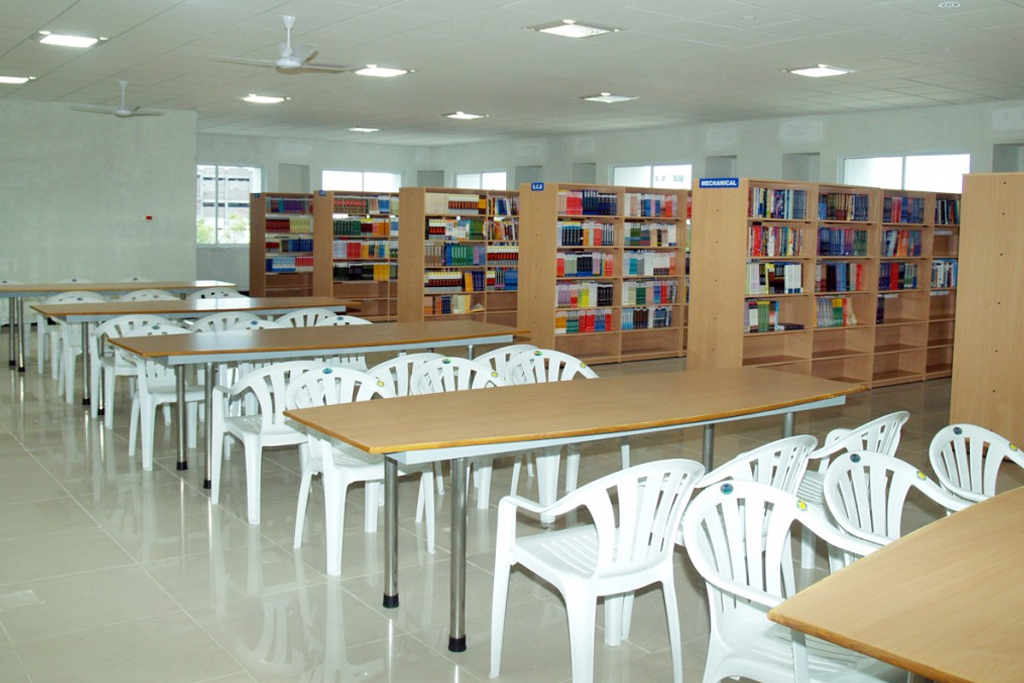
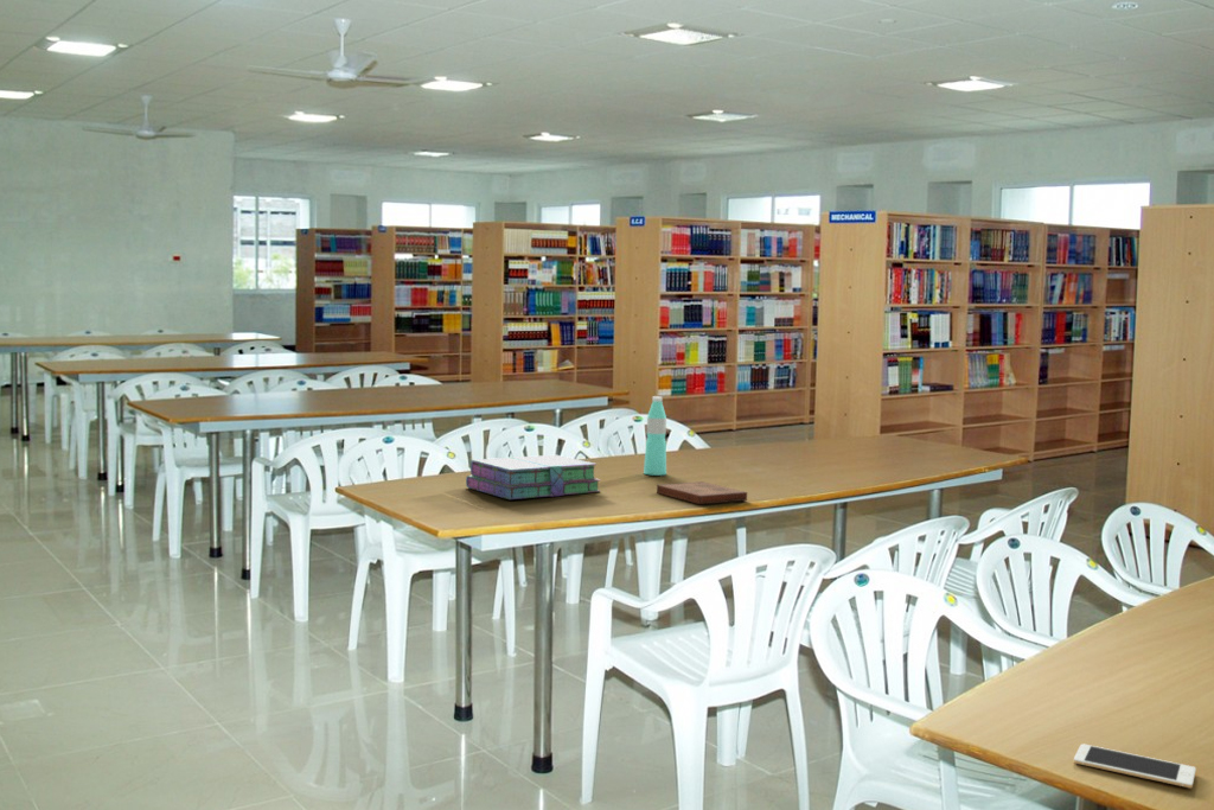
+ book (701, 492)
+ cell phone (1133, 765)
+ stack of books (532, 474)
+ water bottle (656, 435)
